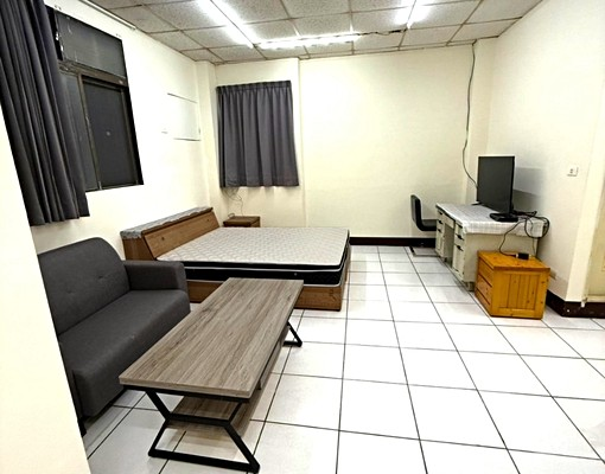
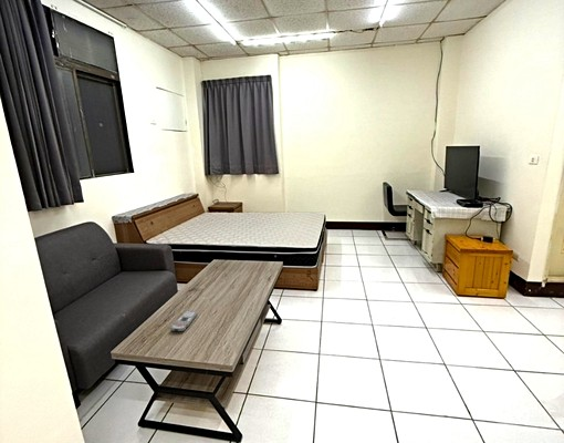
+ remote control (185, 320)
